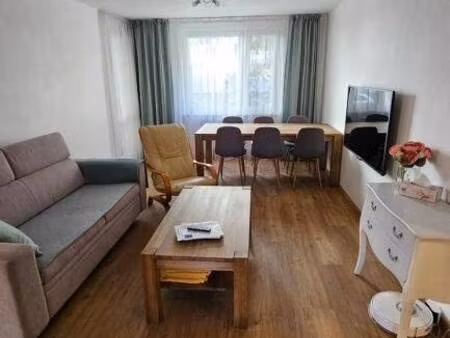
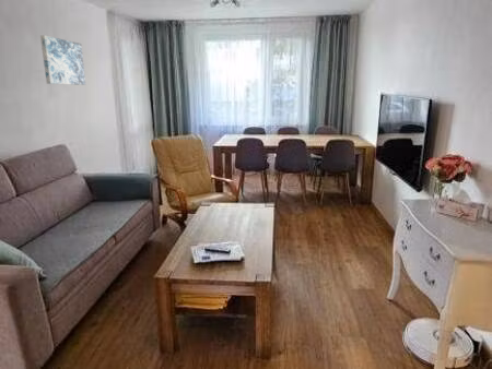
+ wall art (65, 62)
